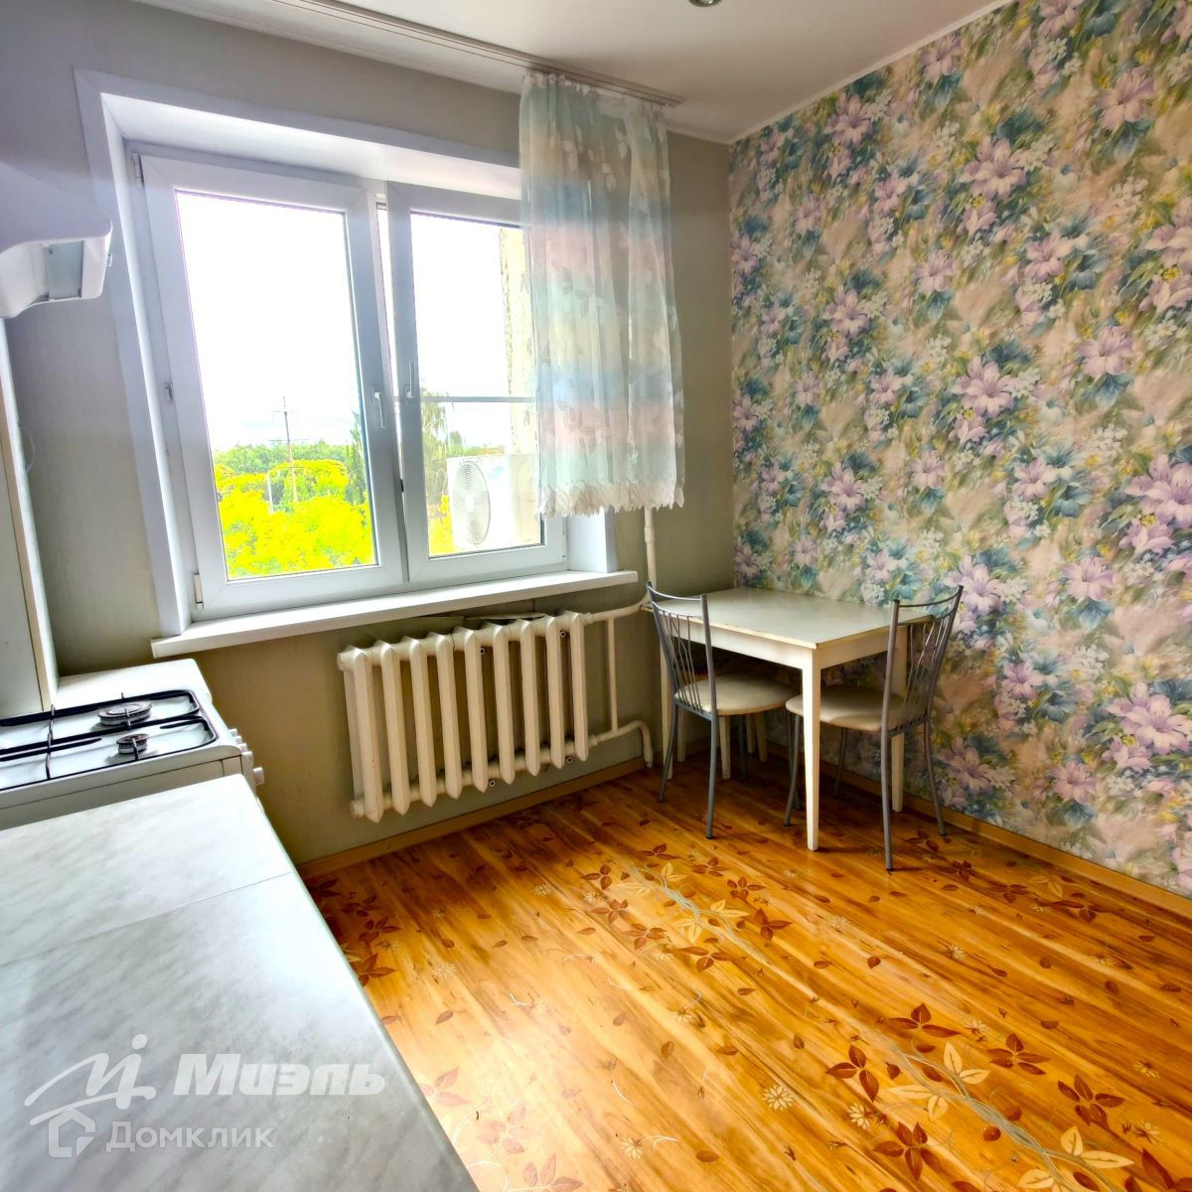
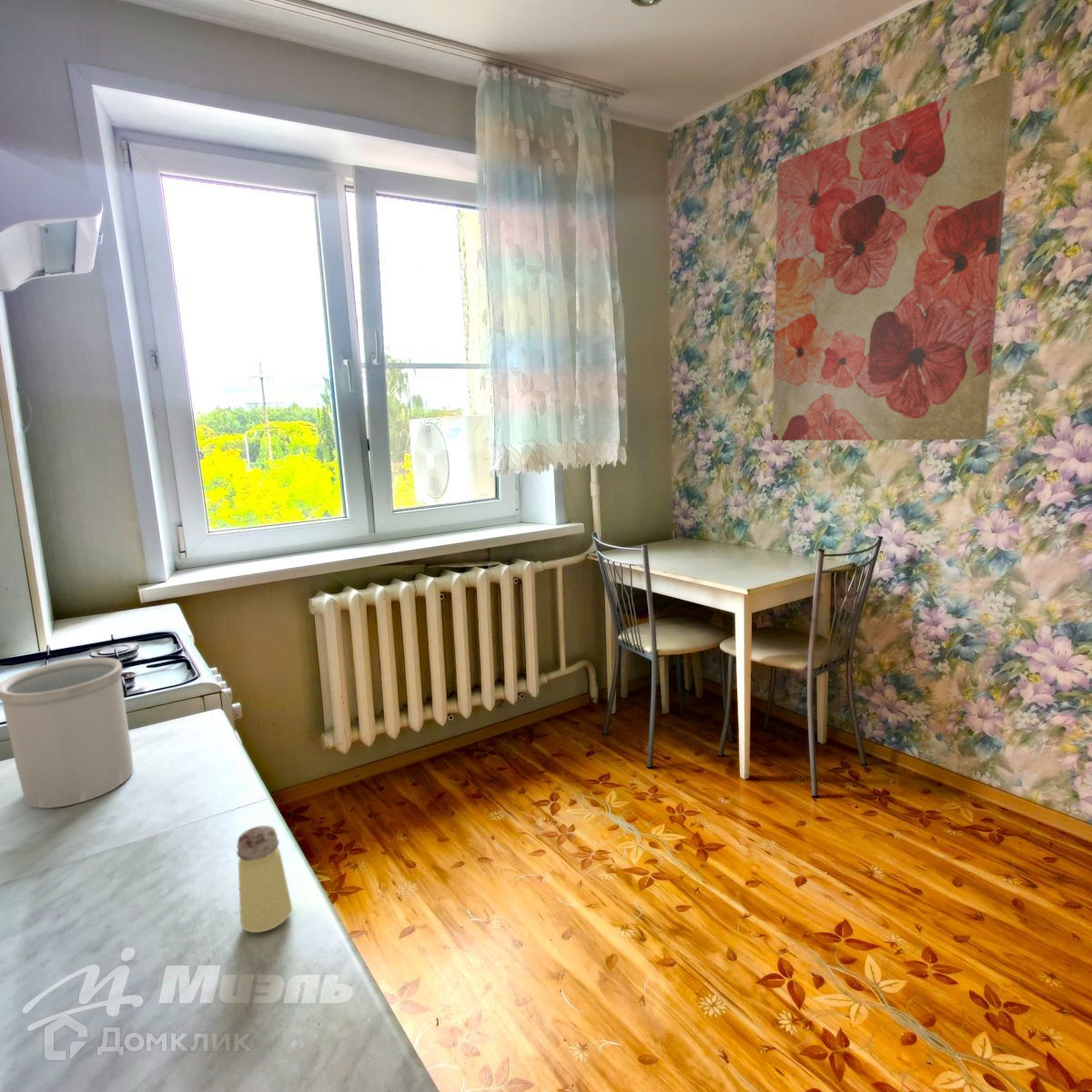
+ utensil holder (71, 729)
+ saltshaker (261, 875)
+ wall art (872, 288)
